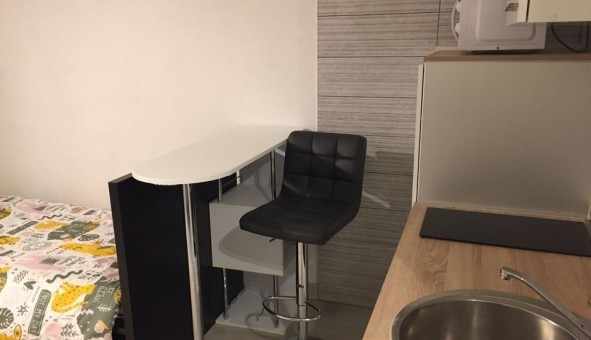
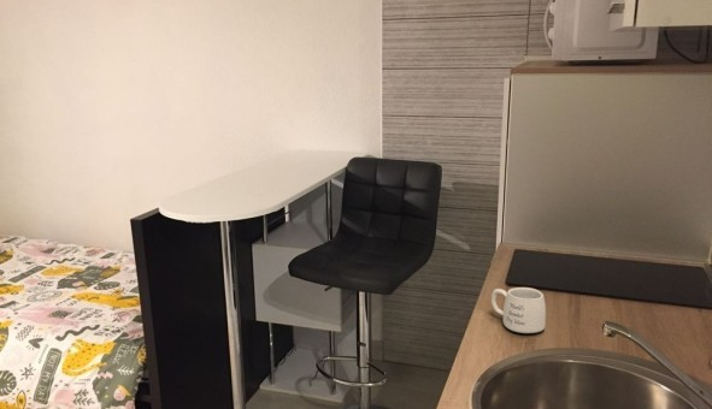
+ mug (517, 307)
